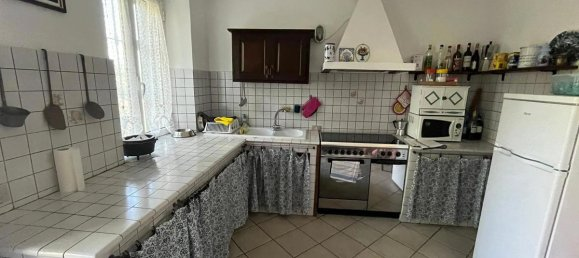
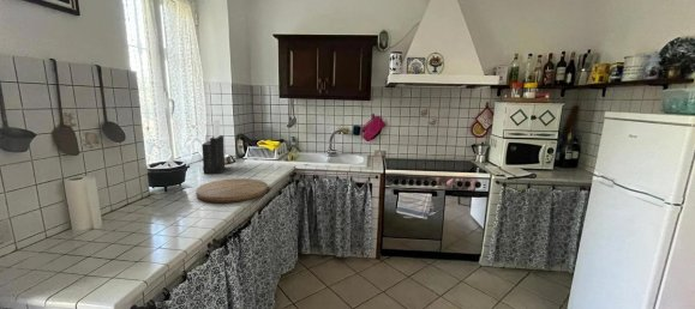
+ knife block (211, 145)
+ cutting board (233, 189)
